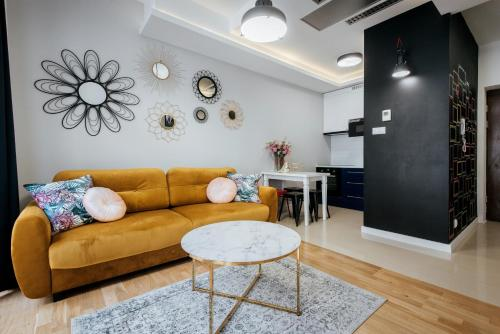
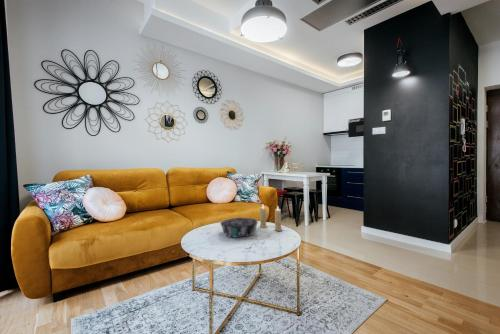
+ decorative bowl (239, 227)
+ candle (265, 216)
